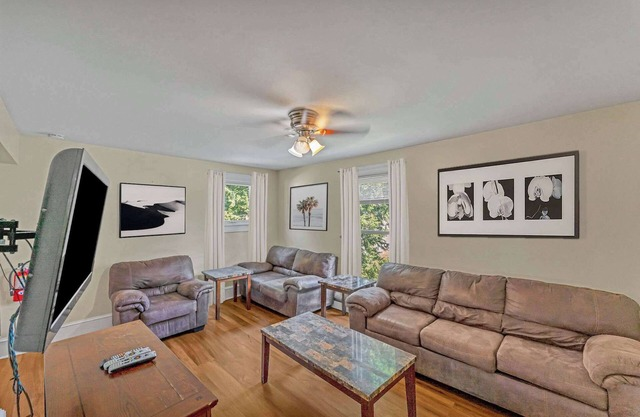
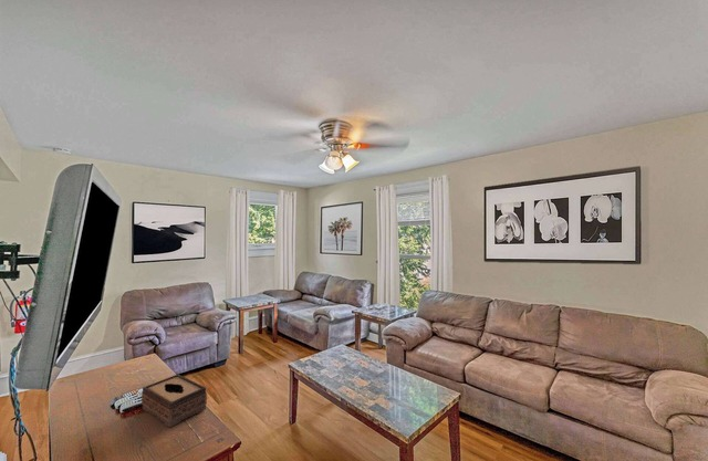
+ tissue box (174, 398)
